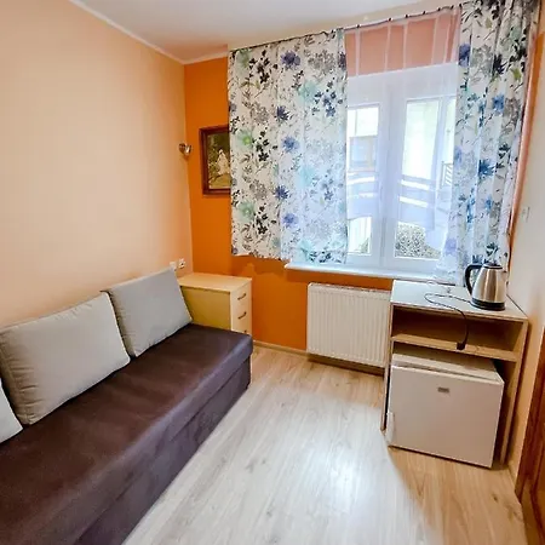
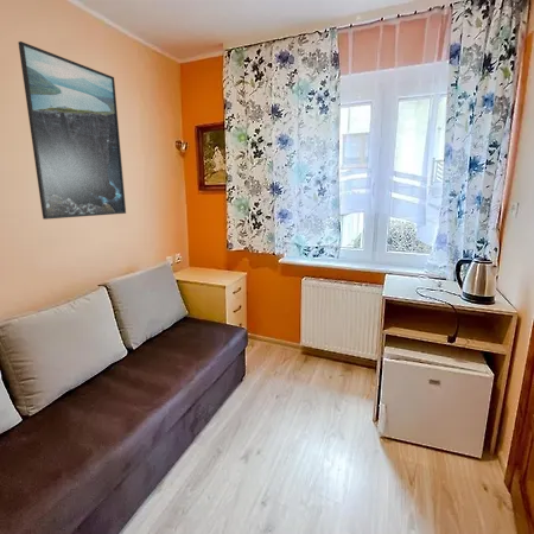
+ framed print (81, 141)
